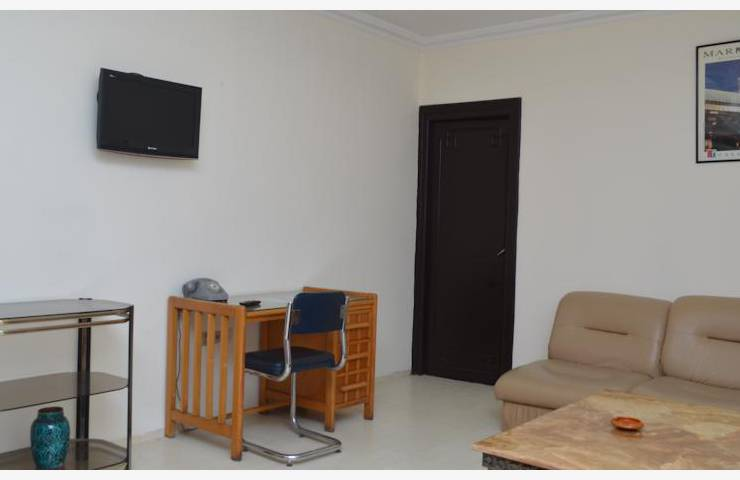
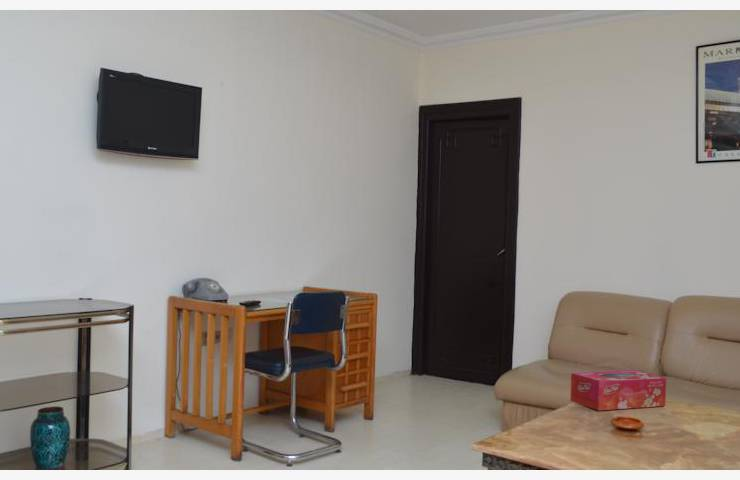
+ tissue box (618, 389)
